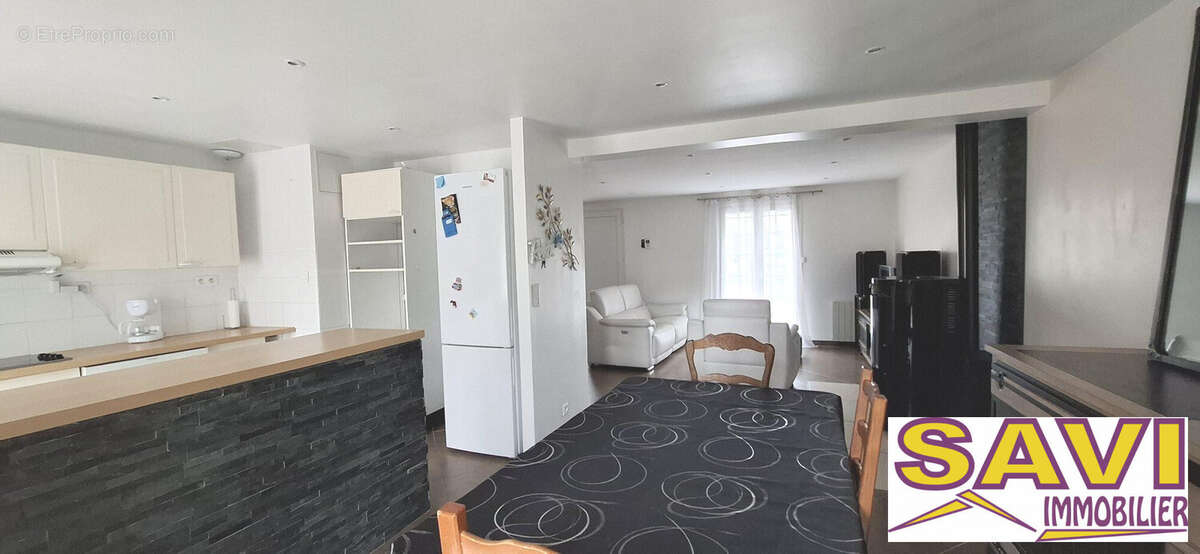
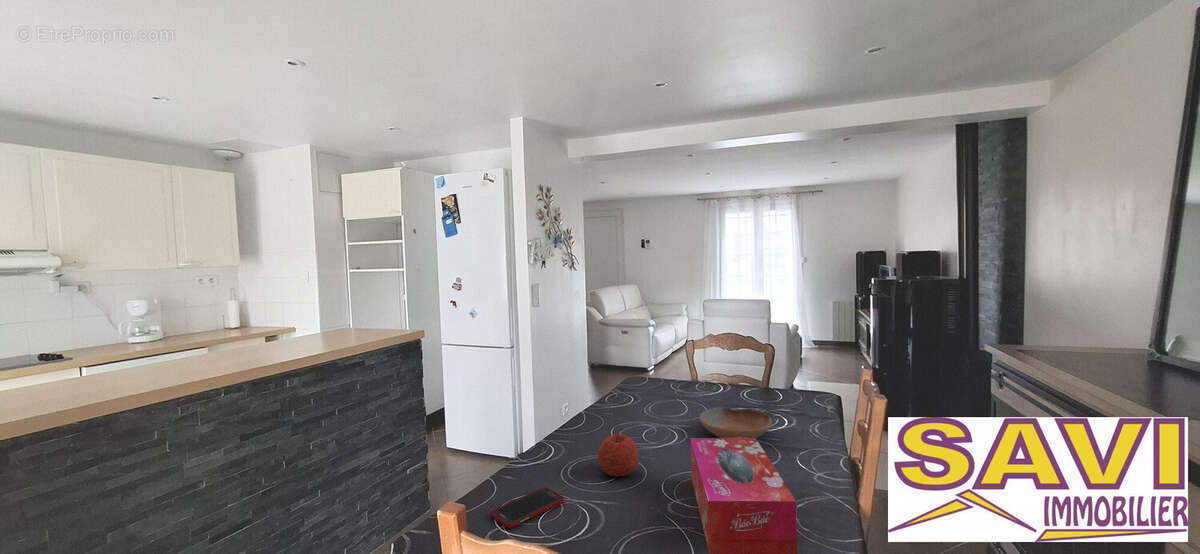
+ fruit (618, 452)
+ cell phone (528, 506)
+ bowl (735, 425)
+ tissue box (735, 488)
